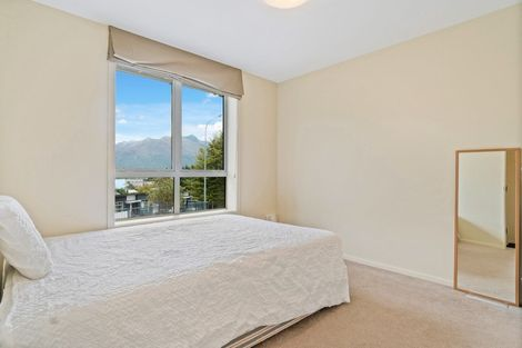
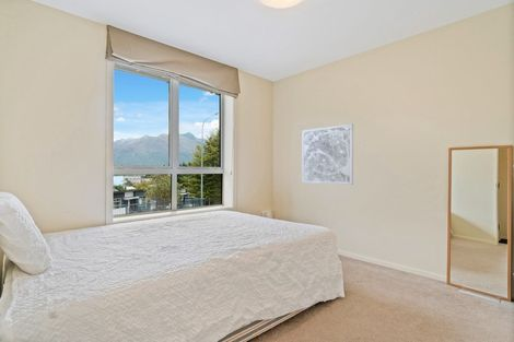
+ wall art (325, 155)
